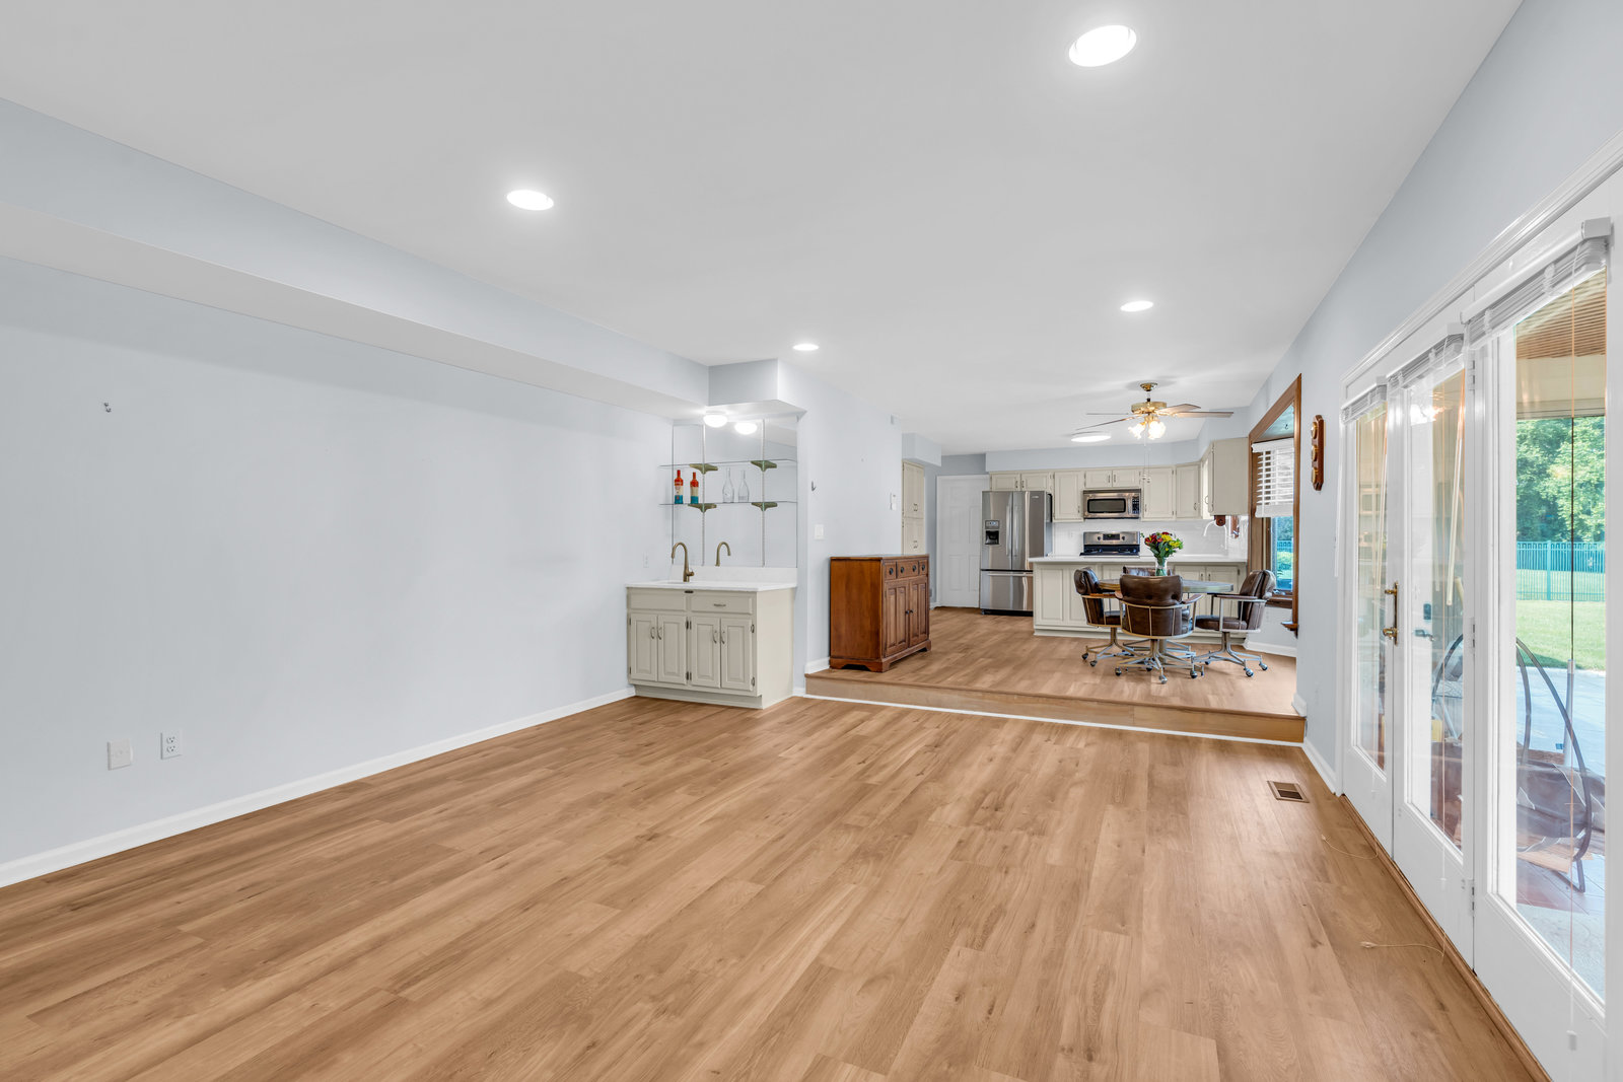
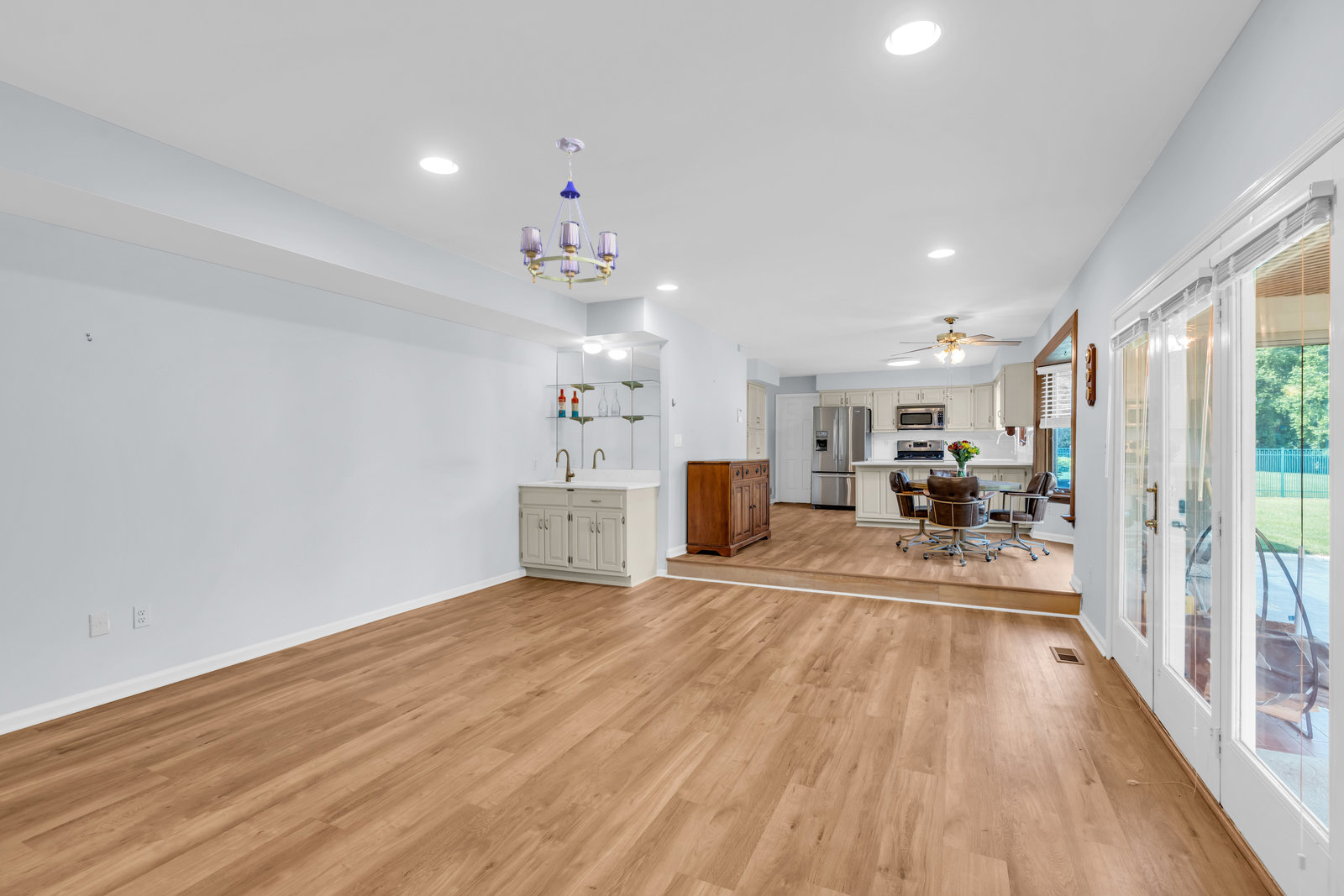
+ chandelier (570, 212)
